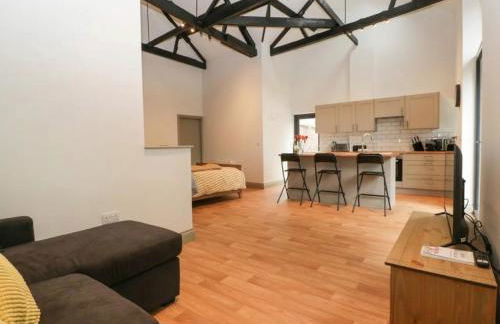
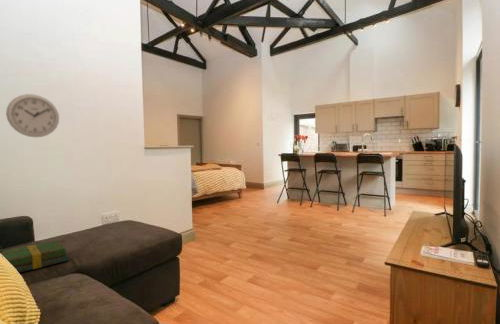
+ wall clock (34, 115)
+ book (34, 256)
